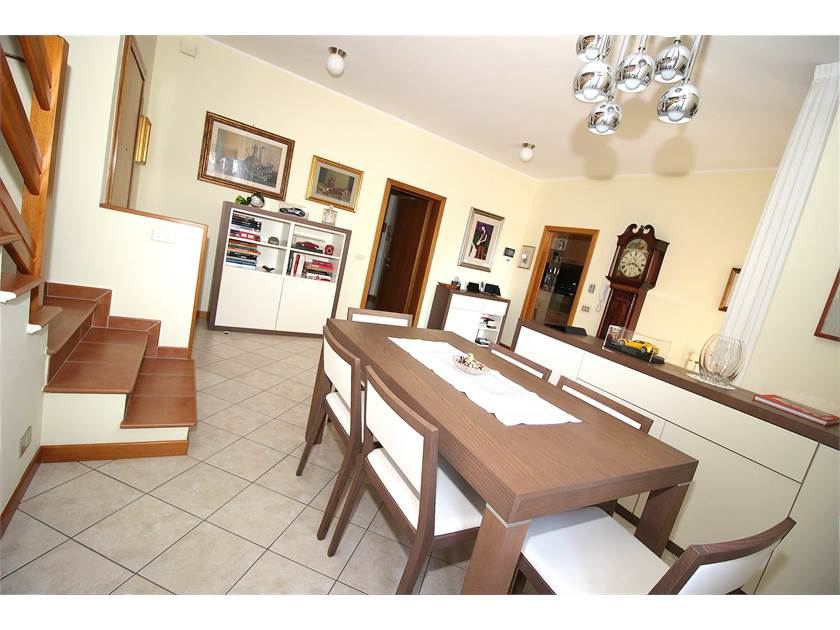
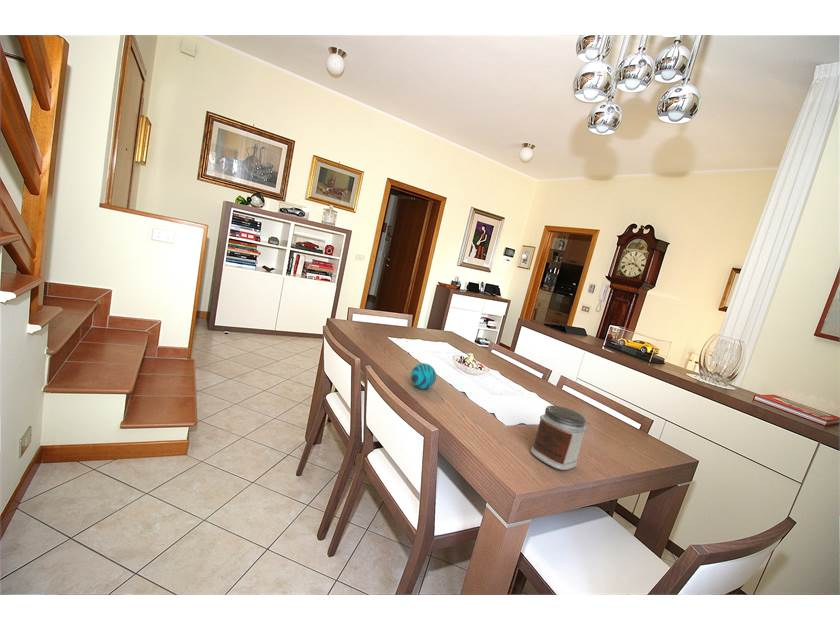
+ decorative ball (423, 376)
+ jar (559, 435)
